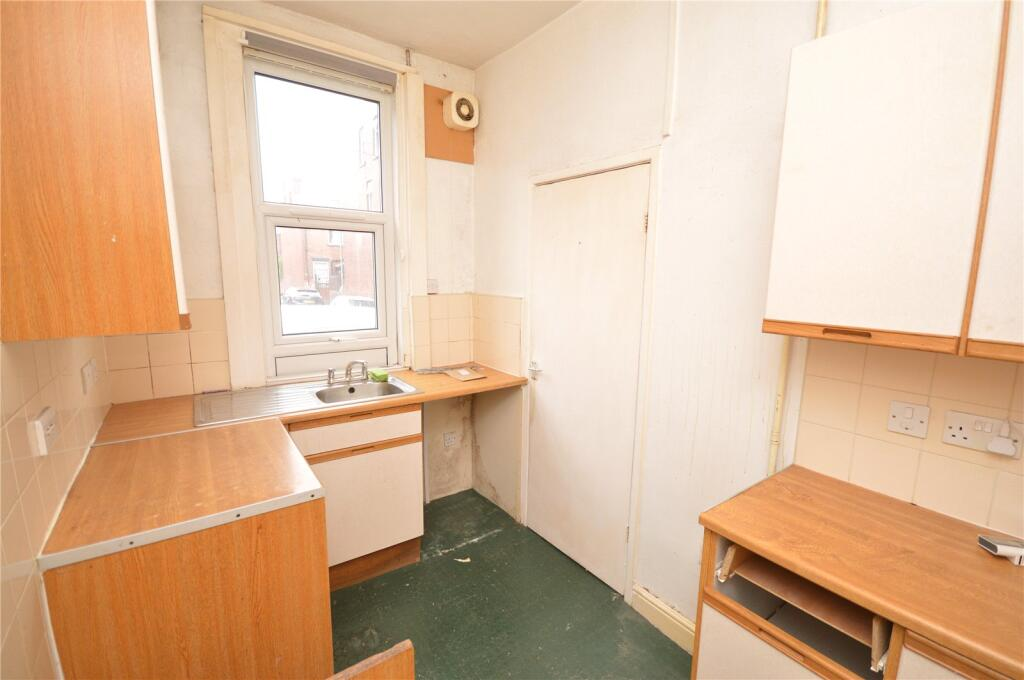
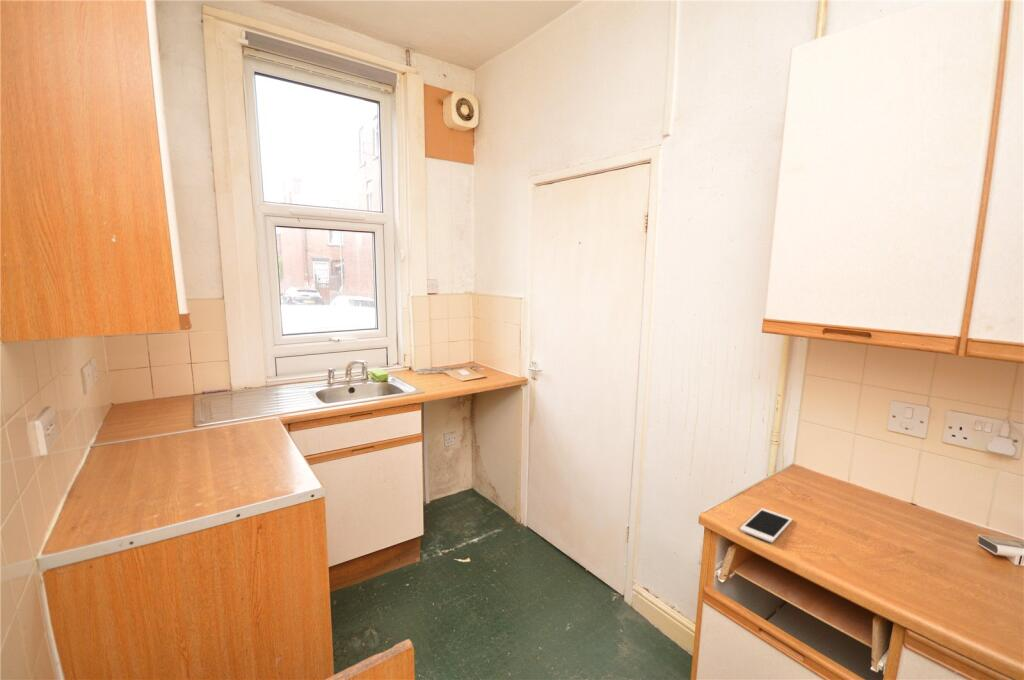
+ cell phone (766, 524)
